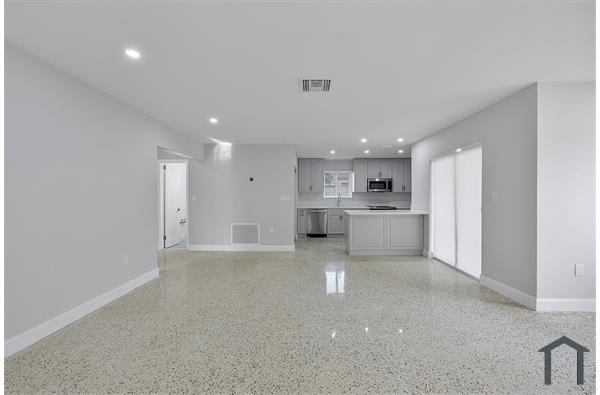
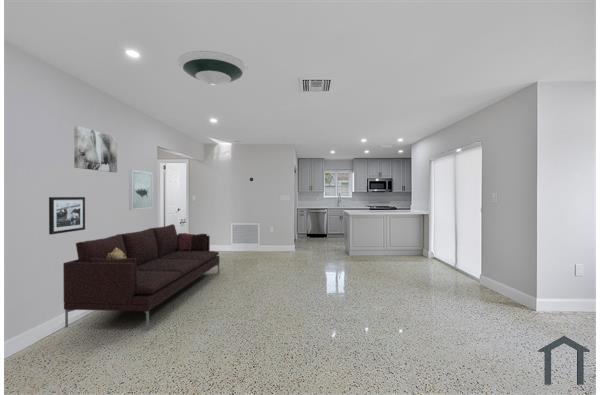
+ wall art (97, 151)
+ picture frame (68, 214)
+ wall art (141, 190)
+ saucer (213, 74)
+ sofa (163, 261)
